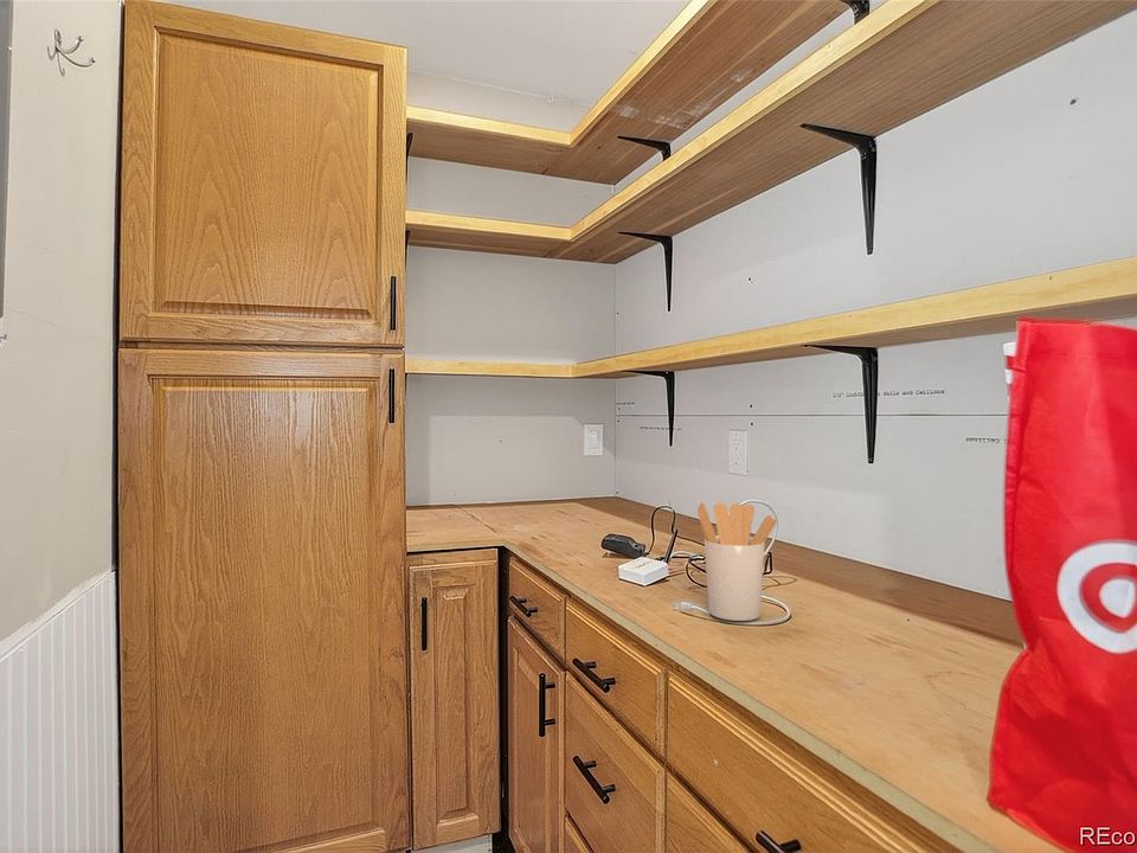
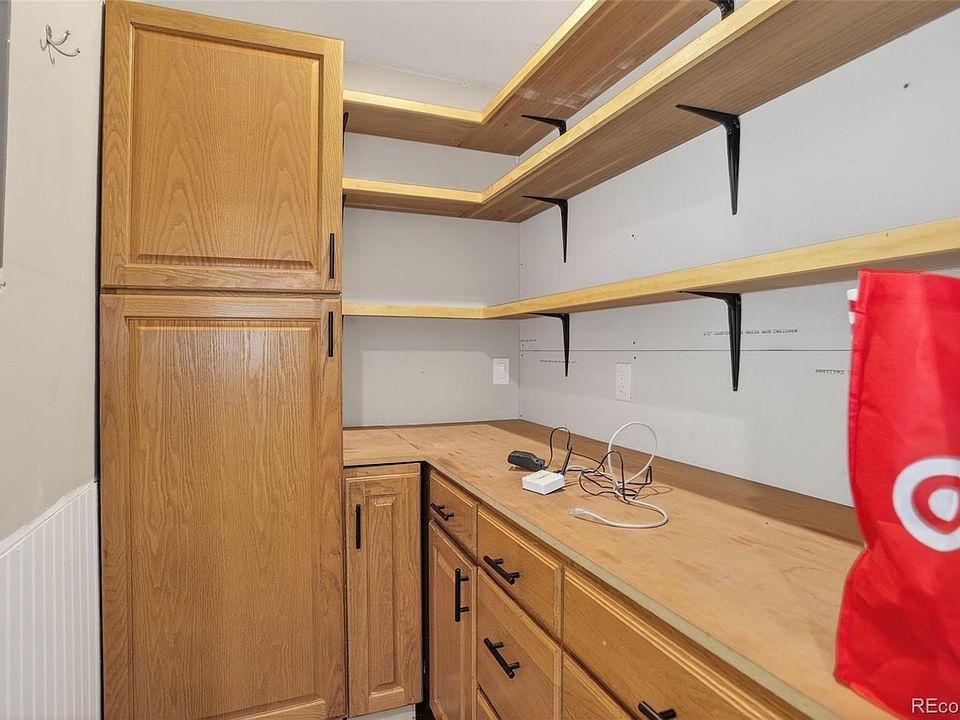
- utensil holder (733, 556)
